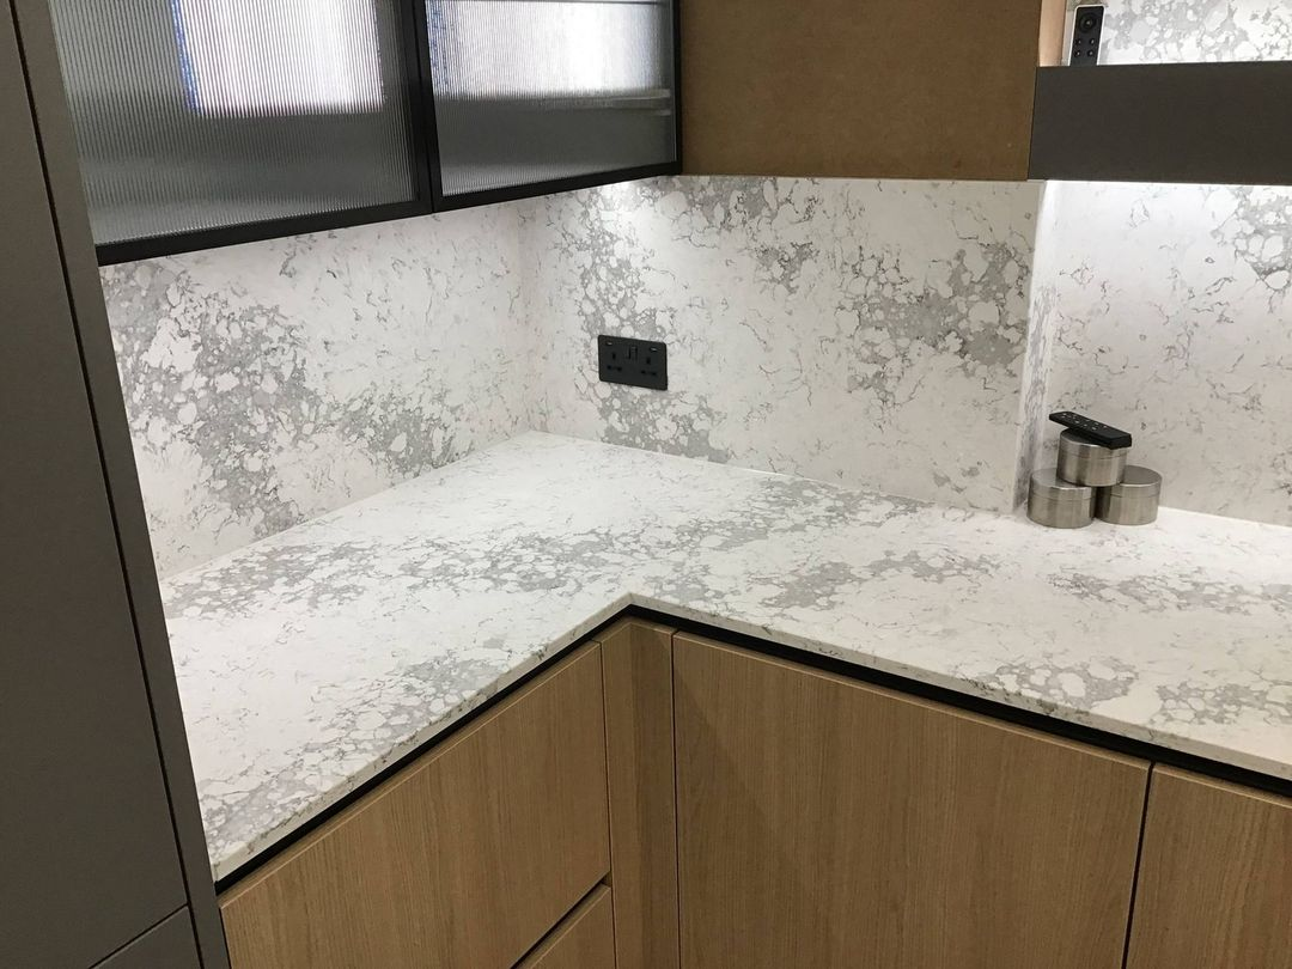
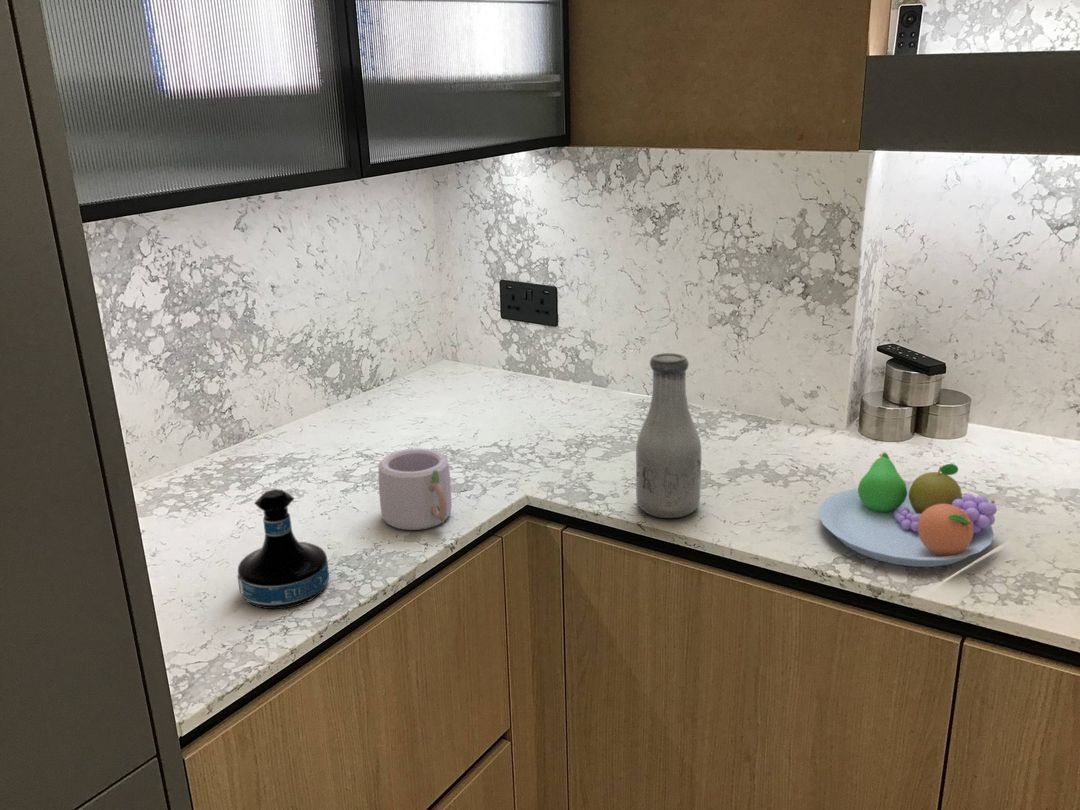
+ bottle (669, 434)
+ fruit bowl (906, 503)
+ tequila bottle (280, 542)
+ mug (423, 489)
